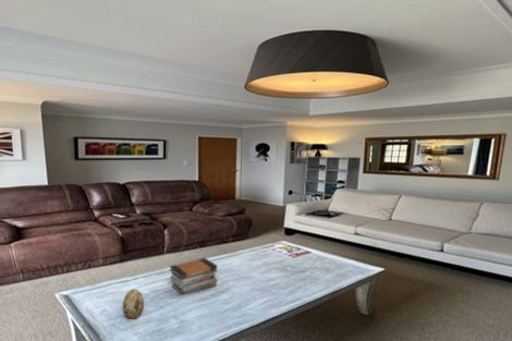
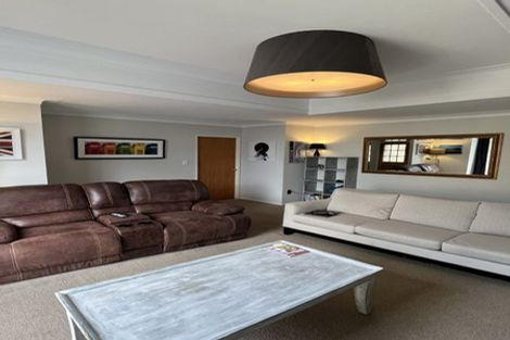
- decorative egg (133, 303)
- book stack (193, 276)
